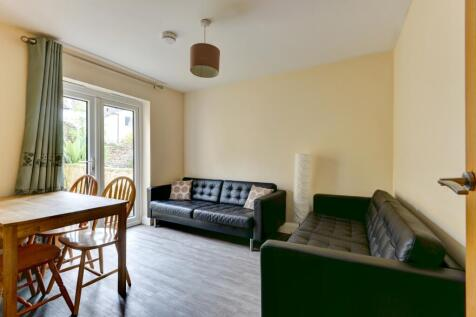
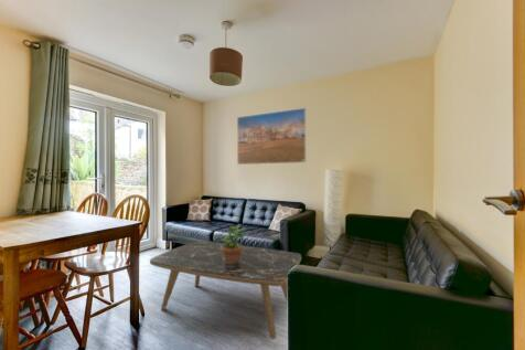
+ coffee table (227, 279)
+ potted plant (231, 242)
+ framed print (269, 138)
